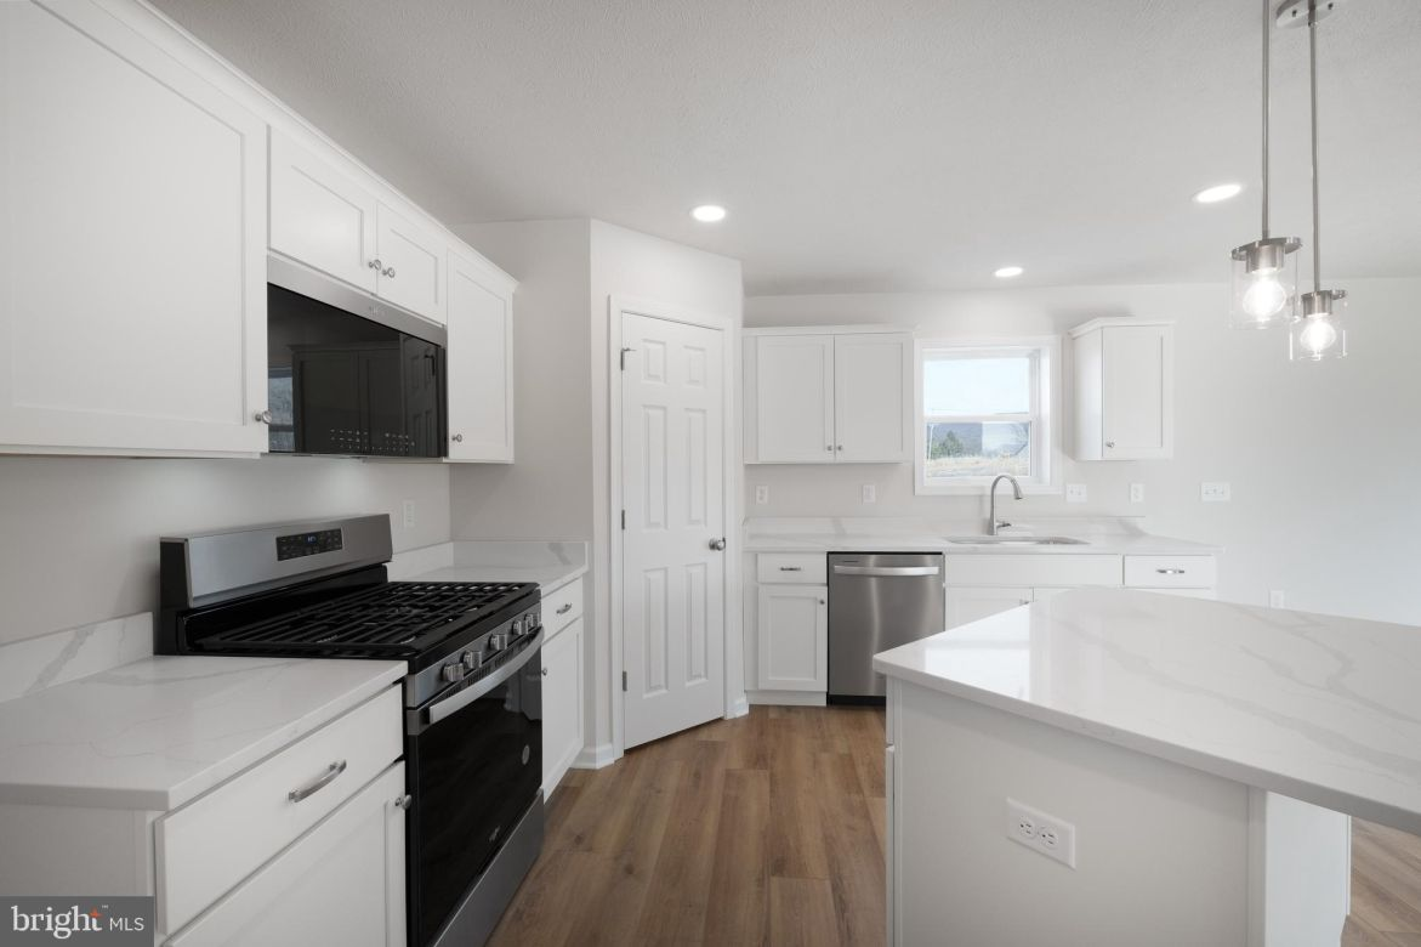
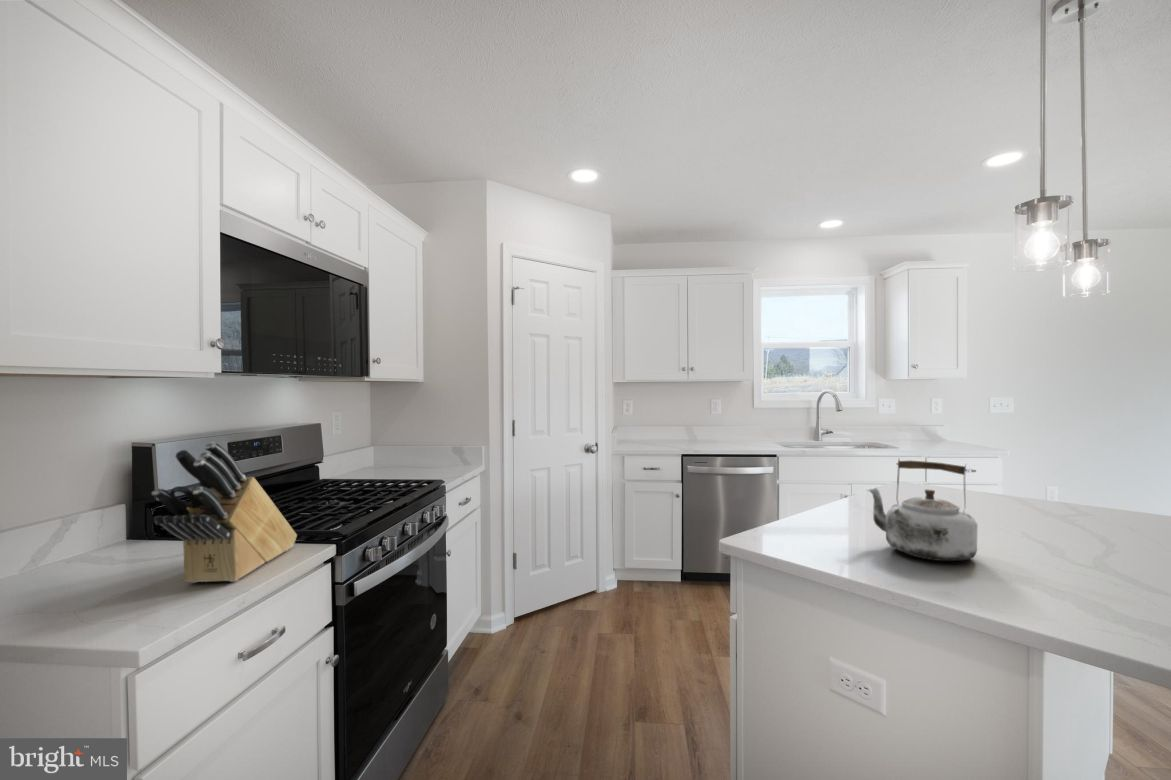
+ knife block (233, 503)
+ kettle (918, 505)
